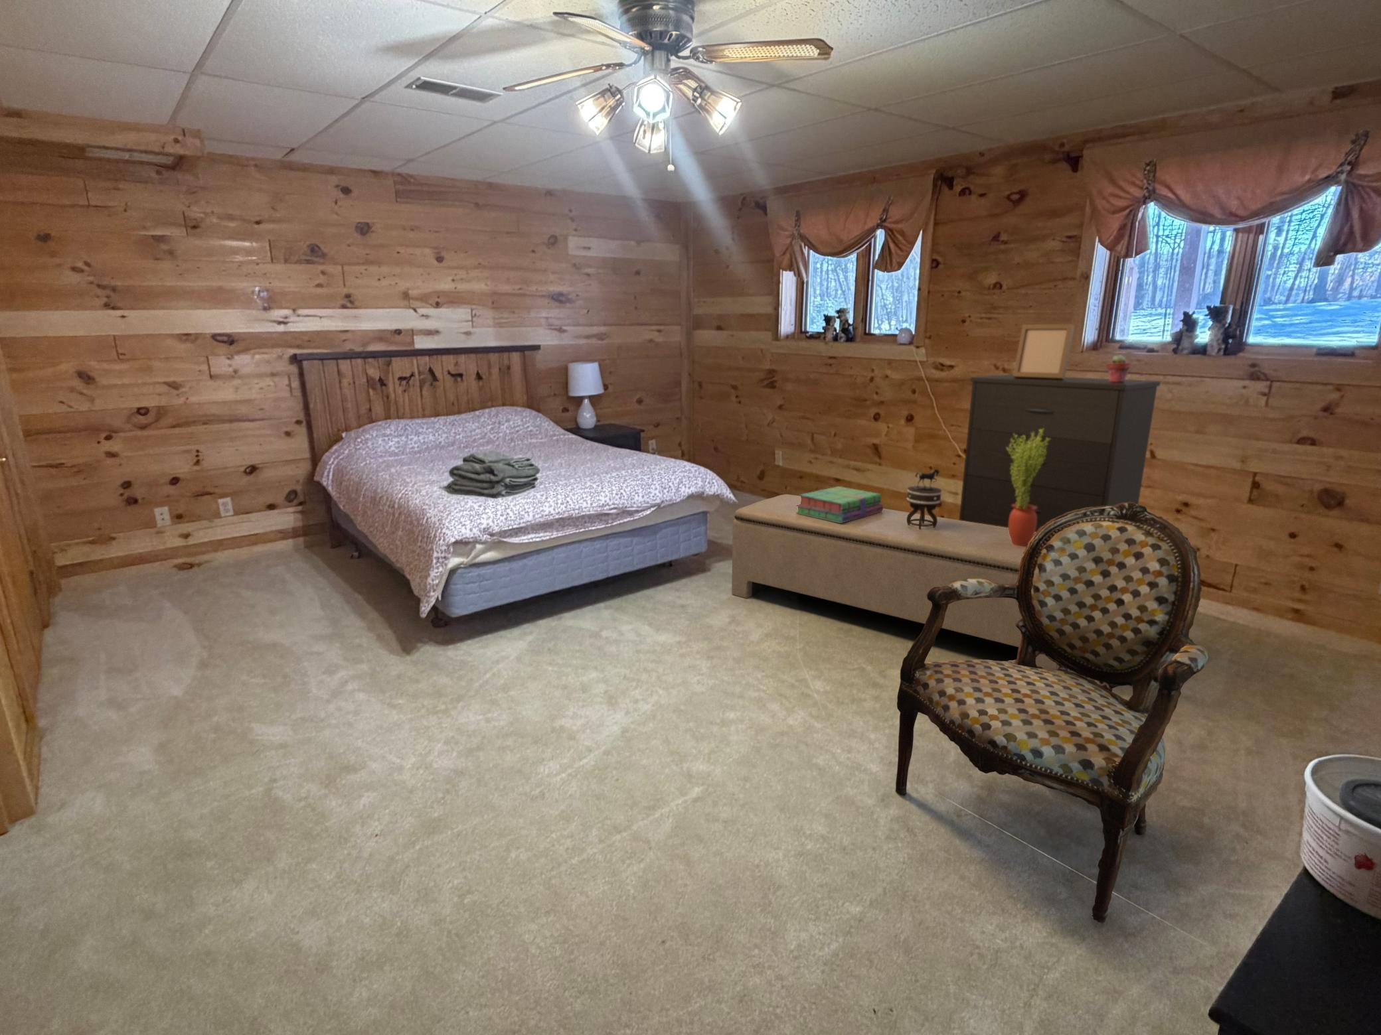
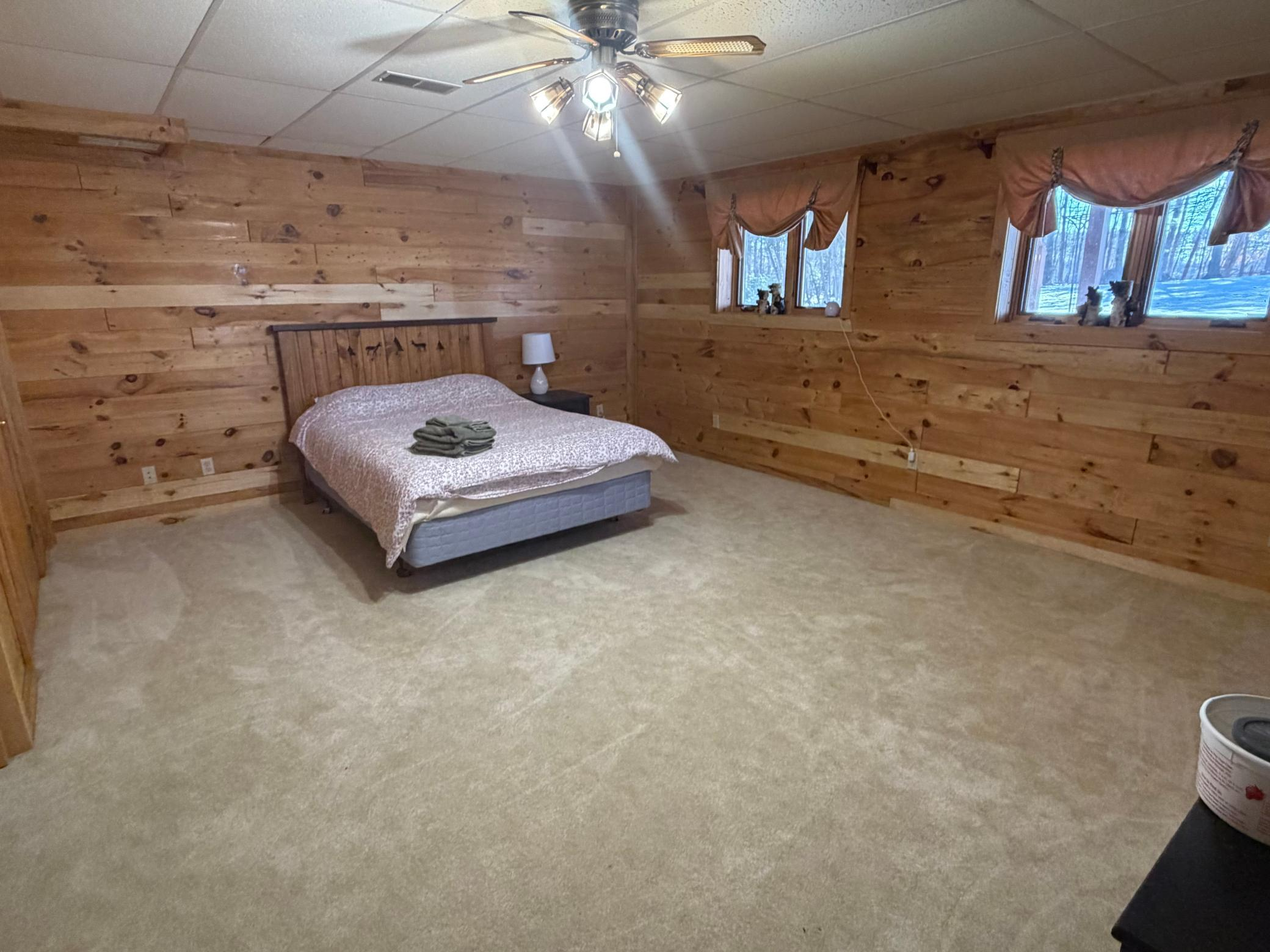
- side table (923, 497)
- potted succulent (1118, 367)
- armchair (1046, 674)
- bench (895, 570)
- stack of books (839, 503)
- photo frame (1044, 351)
- dresser (1047, 485)
- potted plant (1022, 486)
